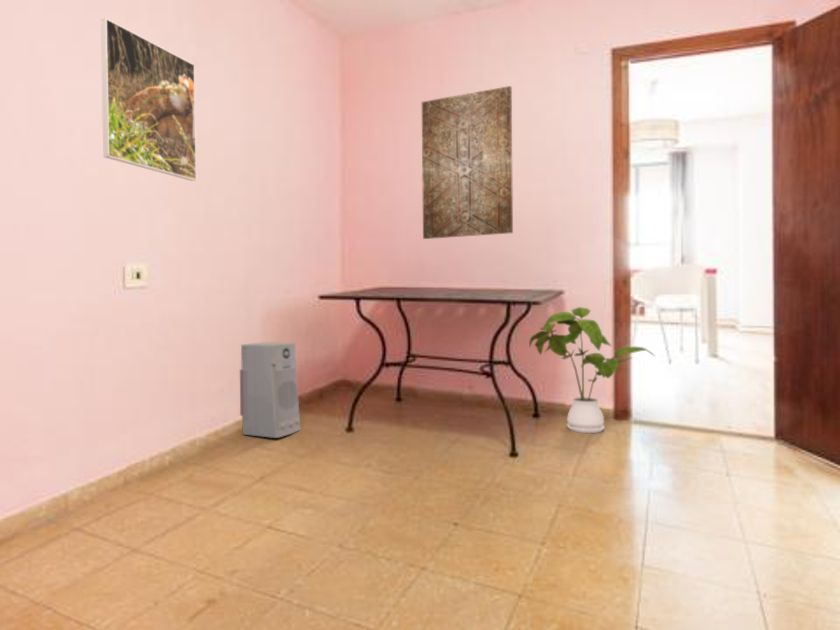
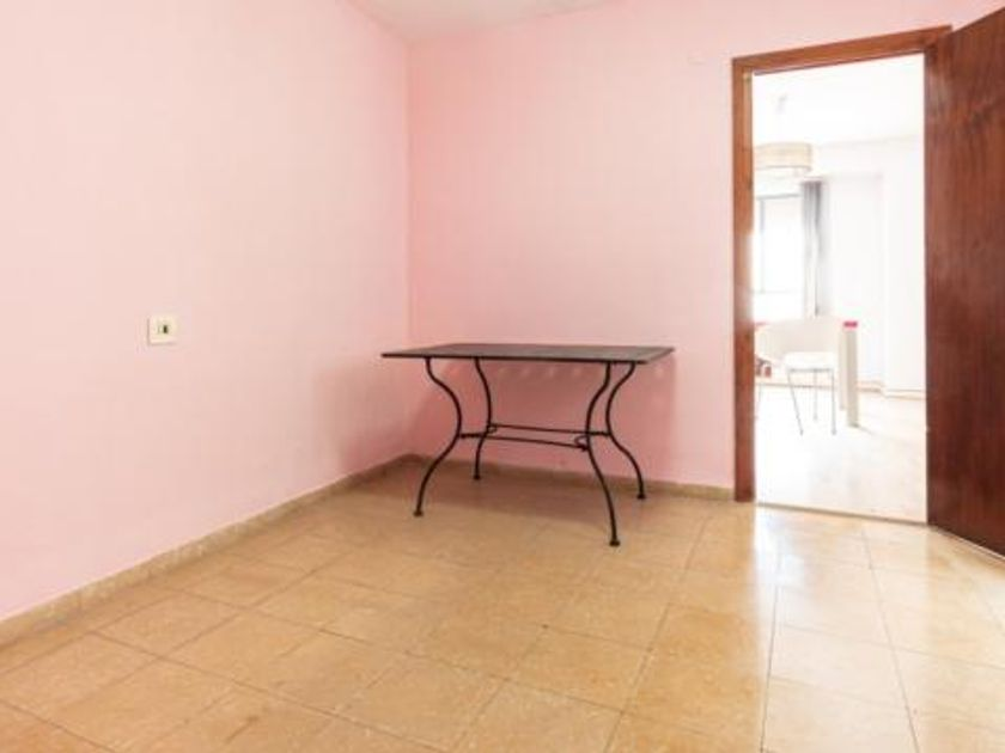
- house plant (583, 370)
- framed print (152, 106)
- air purifier (269, 387)
- wall art (465, 165)
